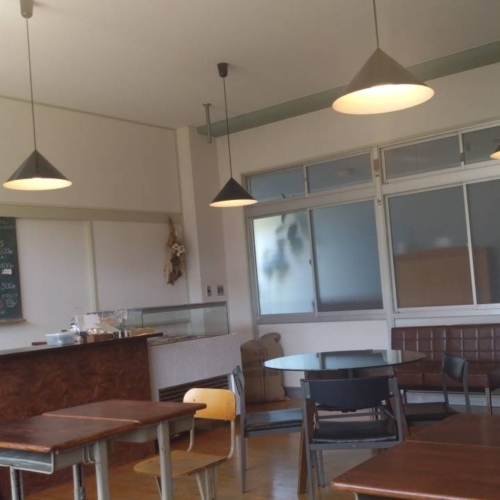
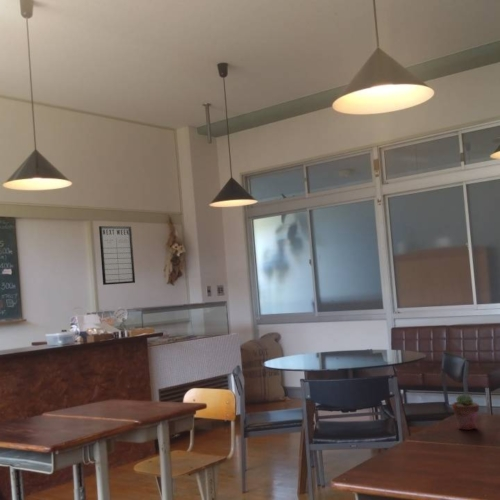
+ potted succulent (465, 410)
+ writing board (117, 255)
